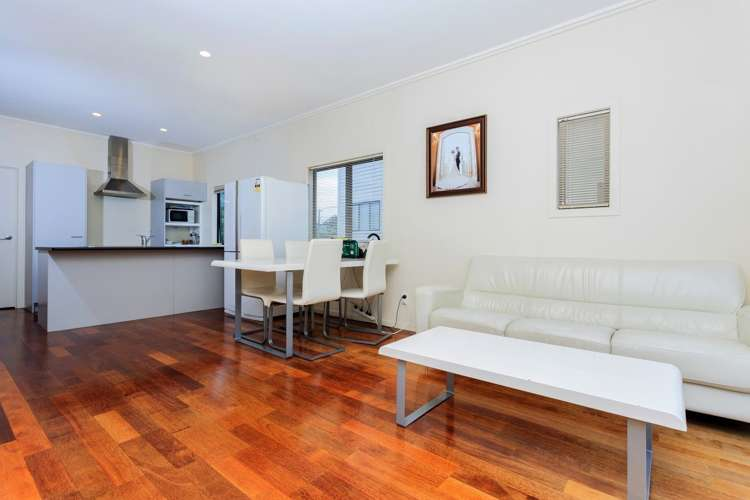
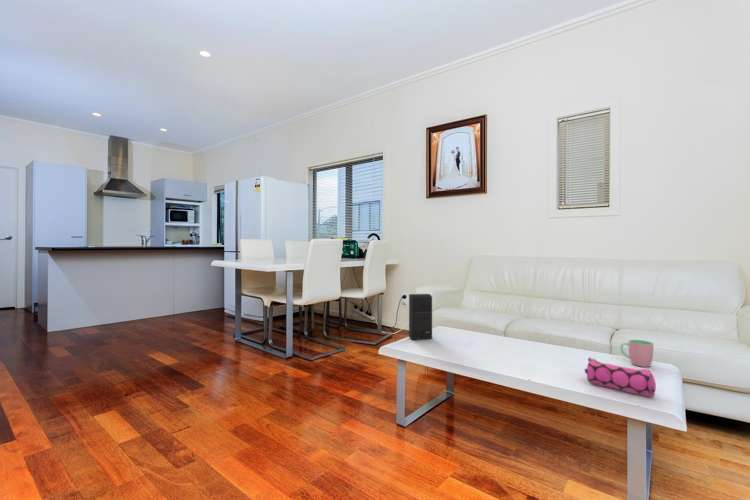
+ pencil case (619, 376)
+ speaker (420, 316)
+ cup (636, 352)
